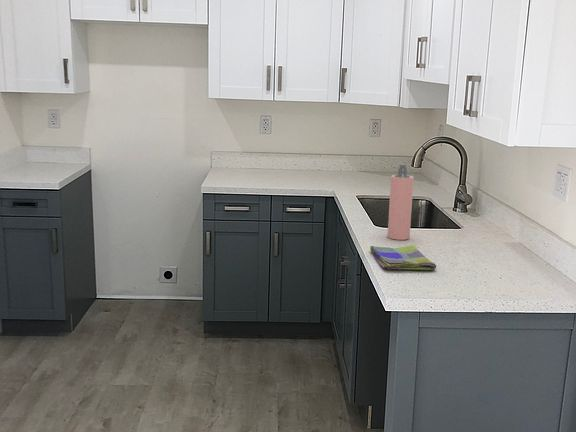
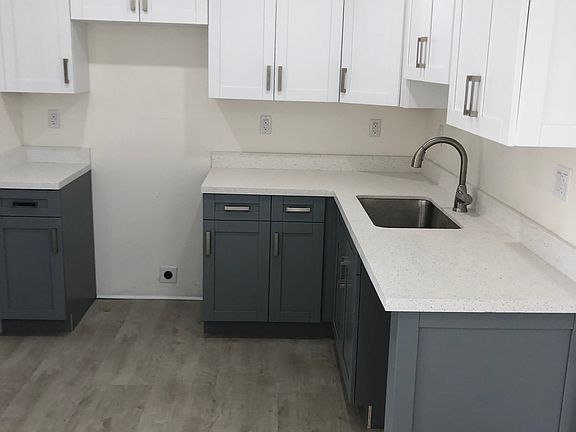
- spray bottle (400, 201)
- dish towel (401, 256)
